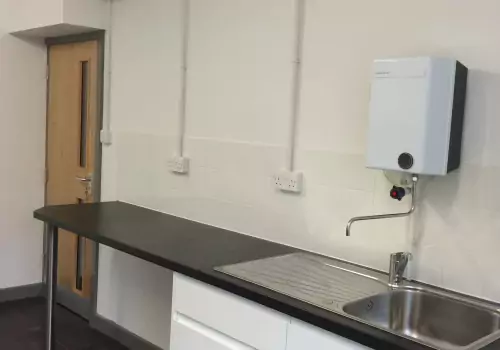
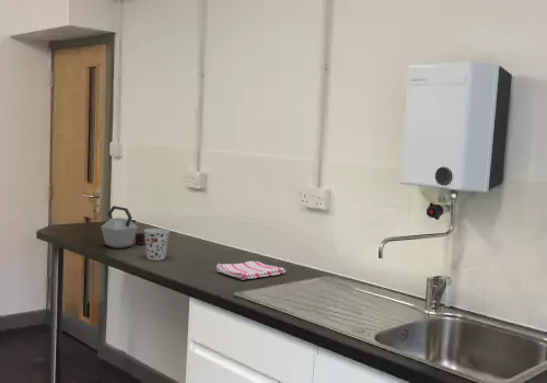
+ dish towel (251, 268)
+ cup (156, 244)
+ kettle (132, 225)
